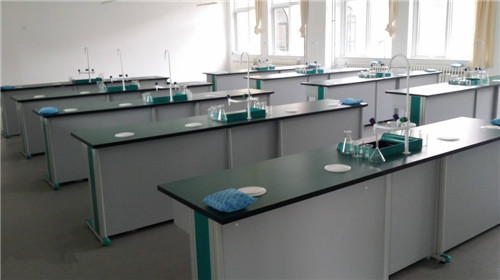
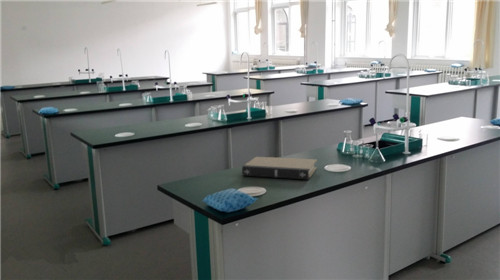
+ book (280, 167)
